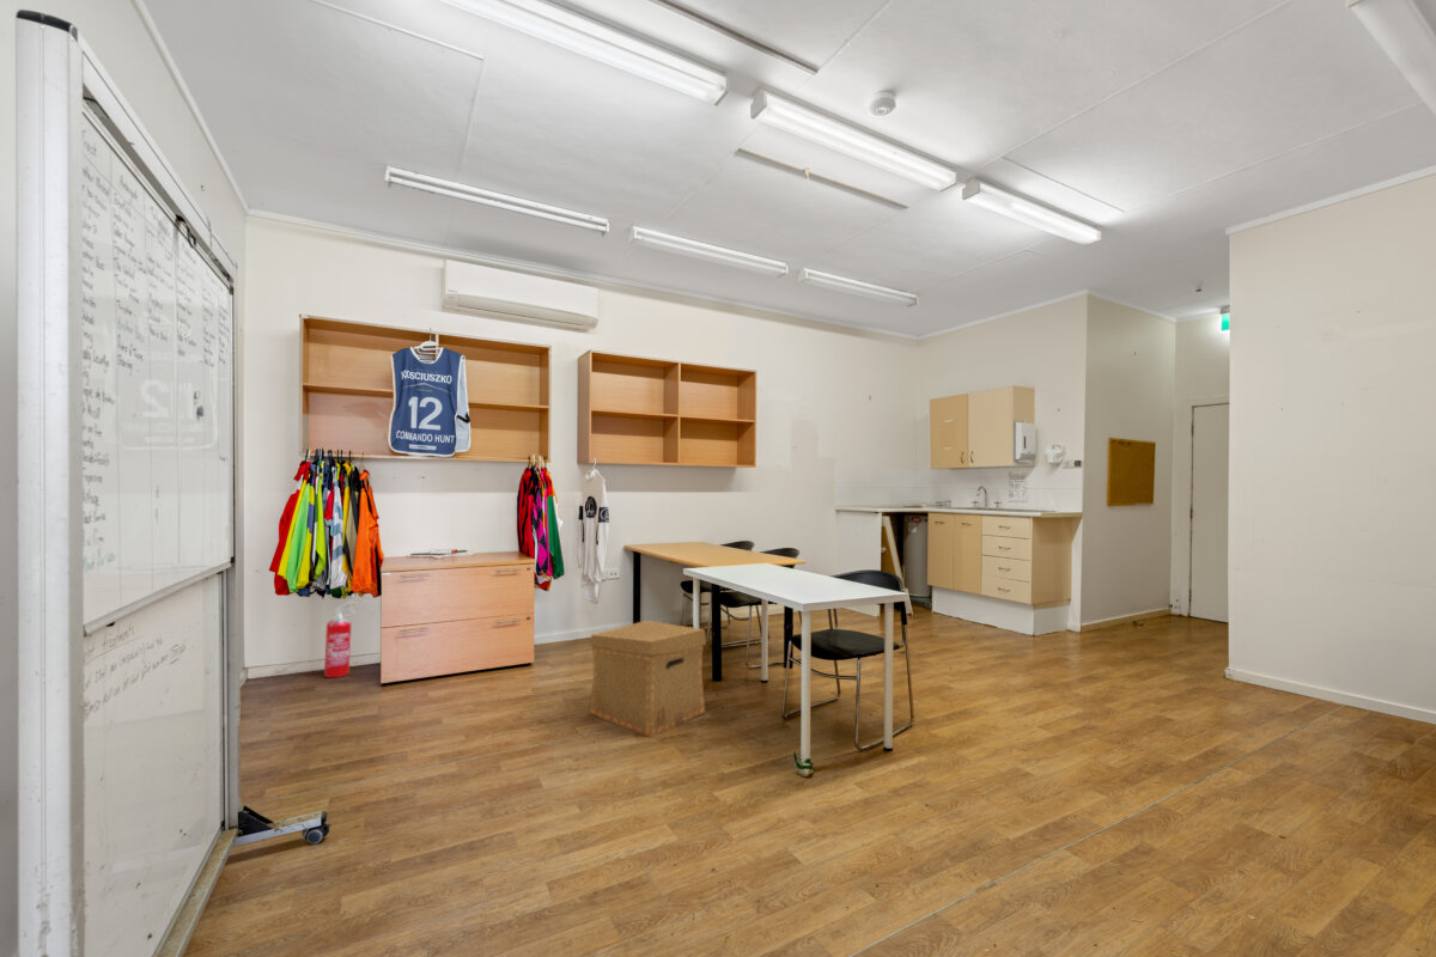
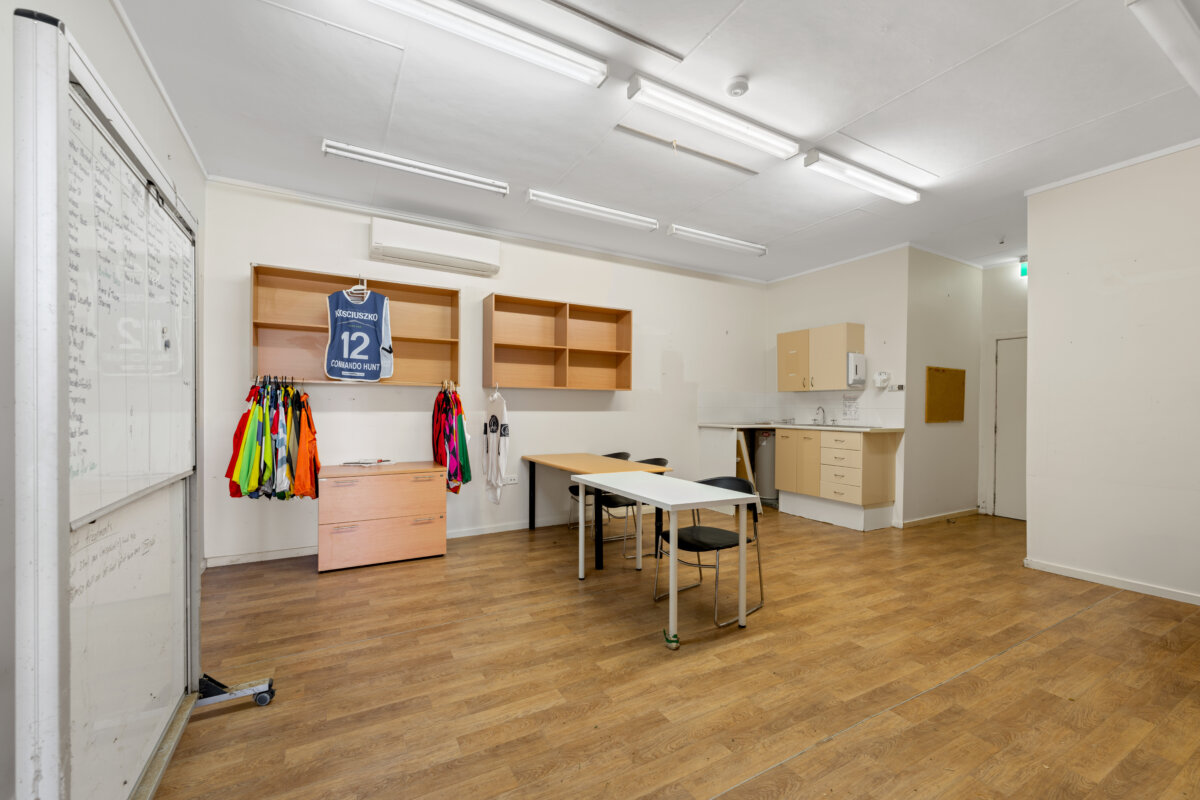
- fire extinguisher (341, 636)
- cardboard box (647, 669)
